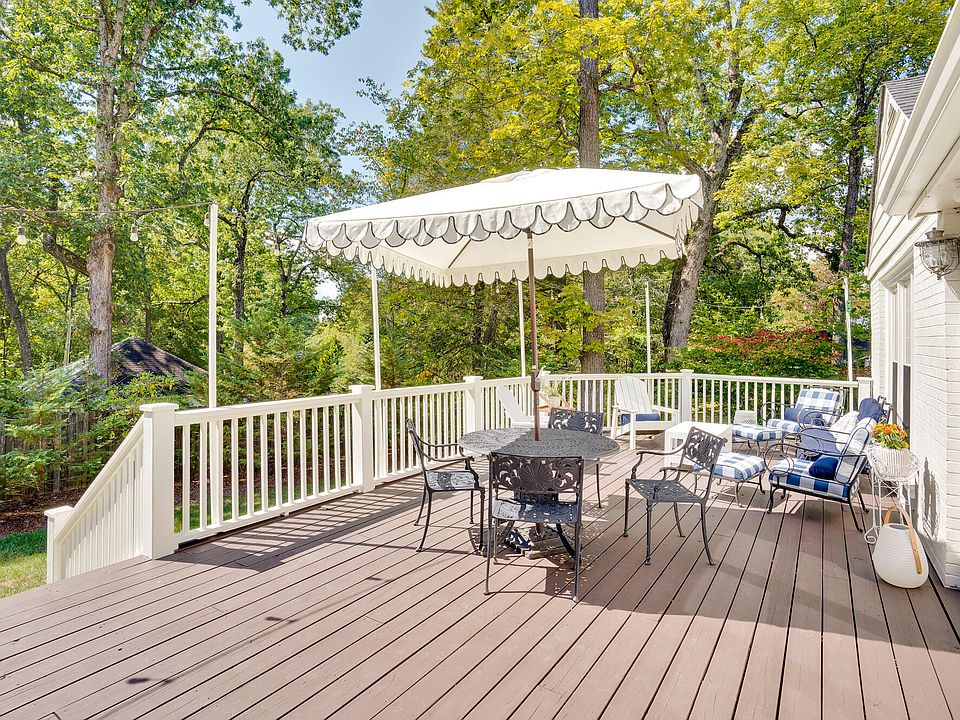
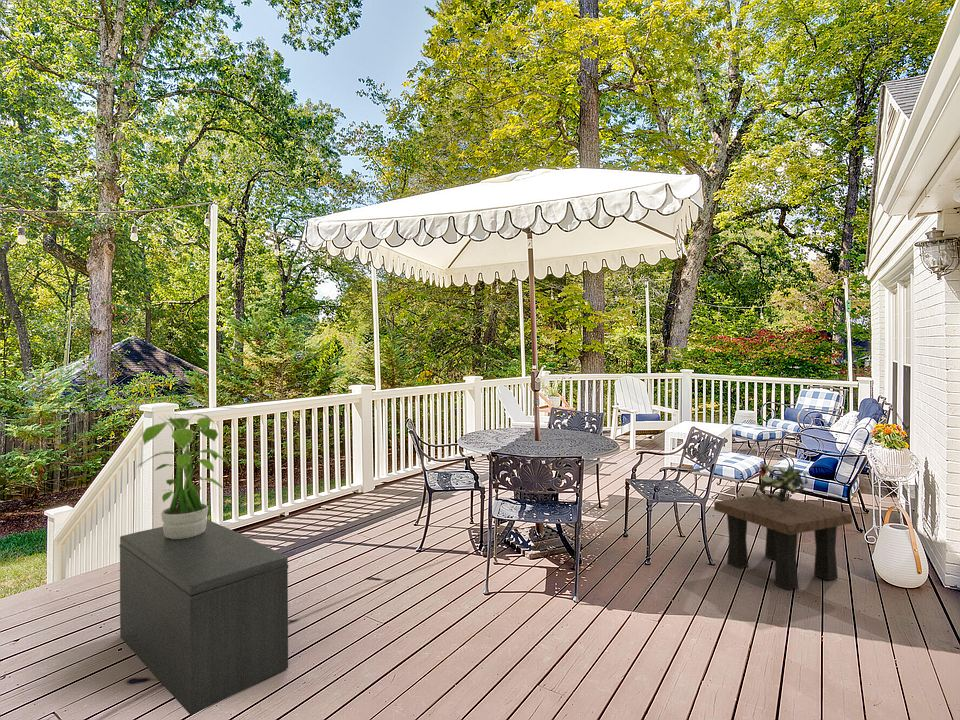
+ side table (780, 539)
+ potted plant (181, 475)
+ bench (199, 598)
+ cut plant (777, 482)
